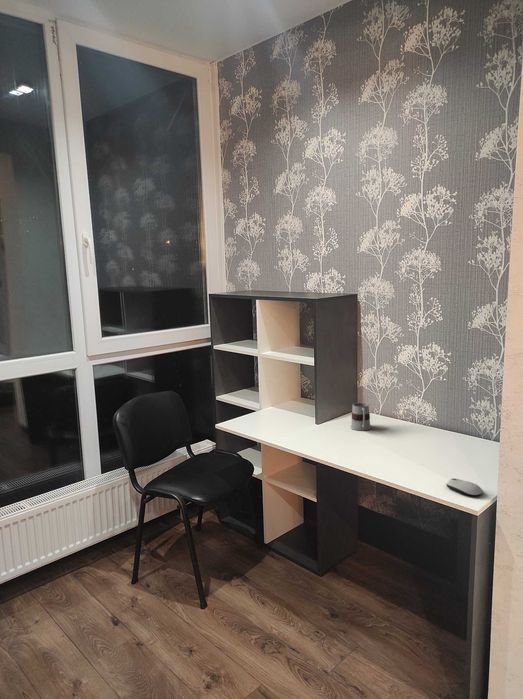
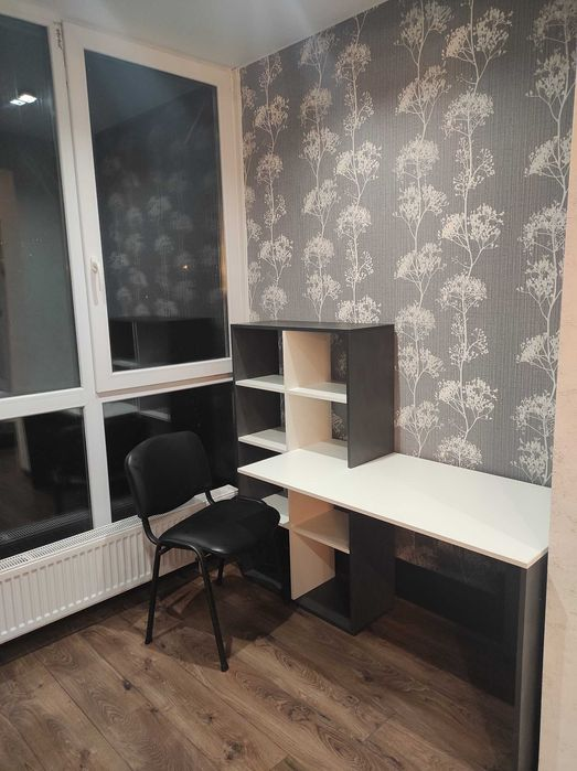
- computer mouse (464, 485)
- mug (361, 416)
